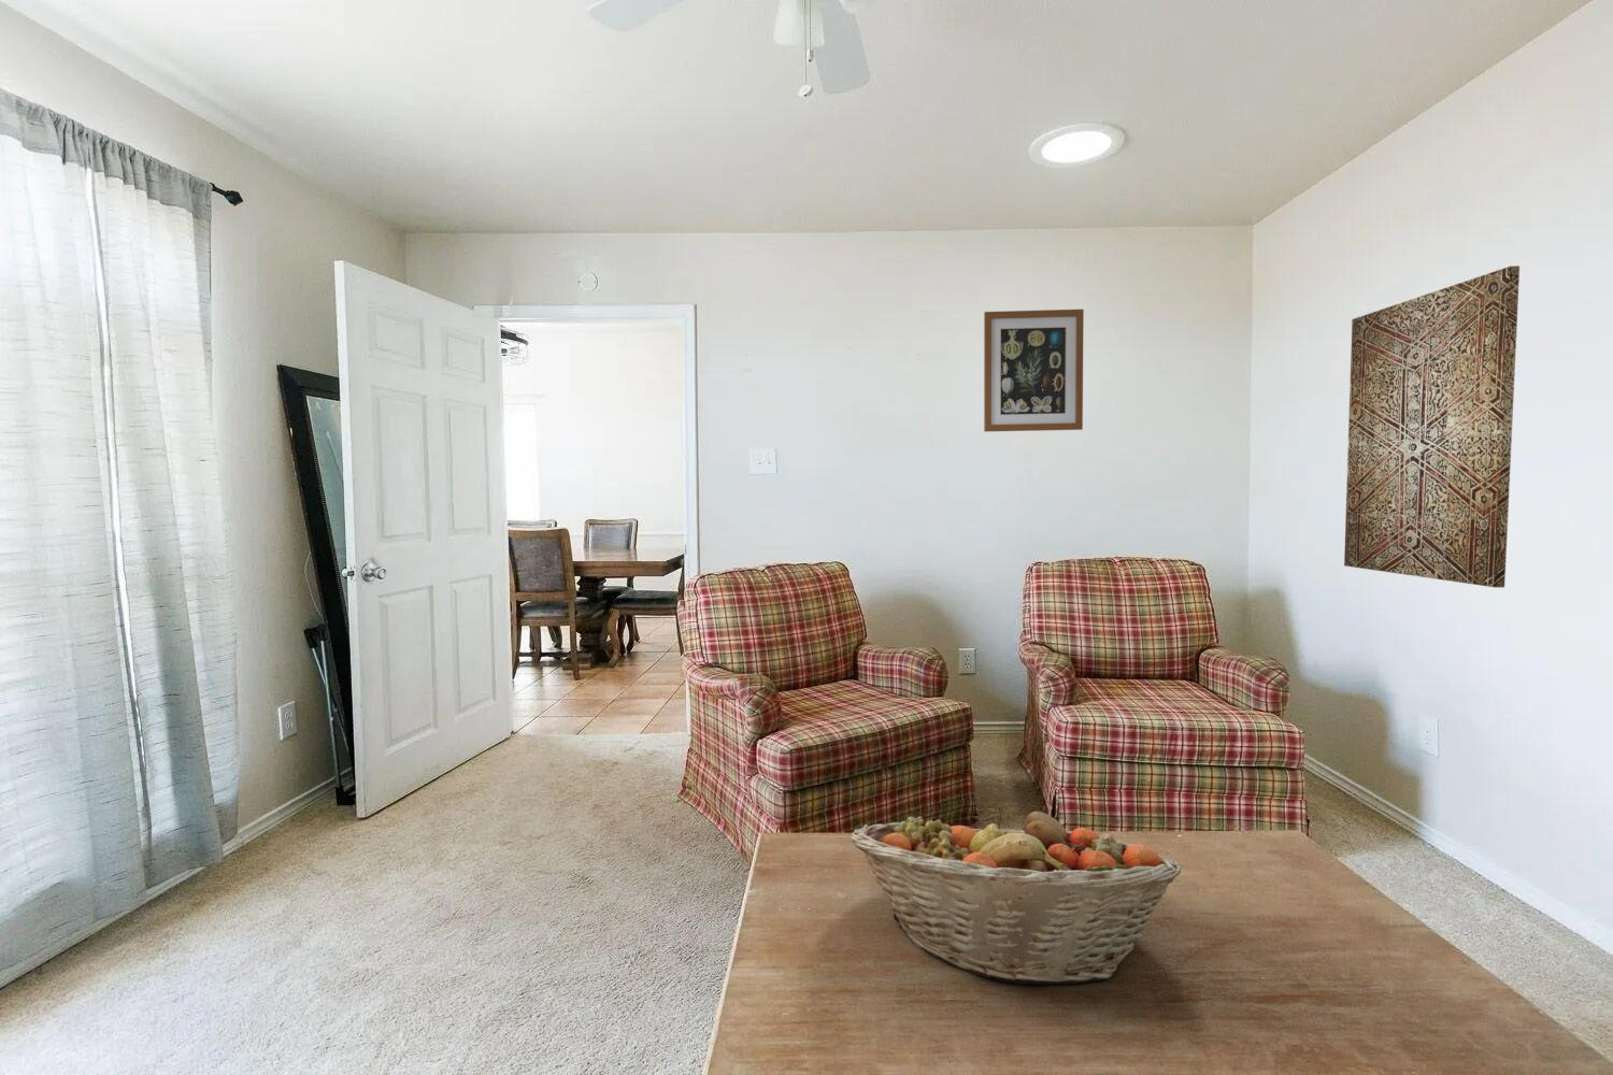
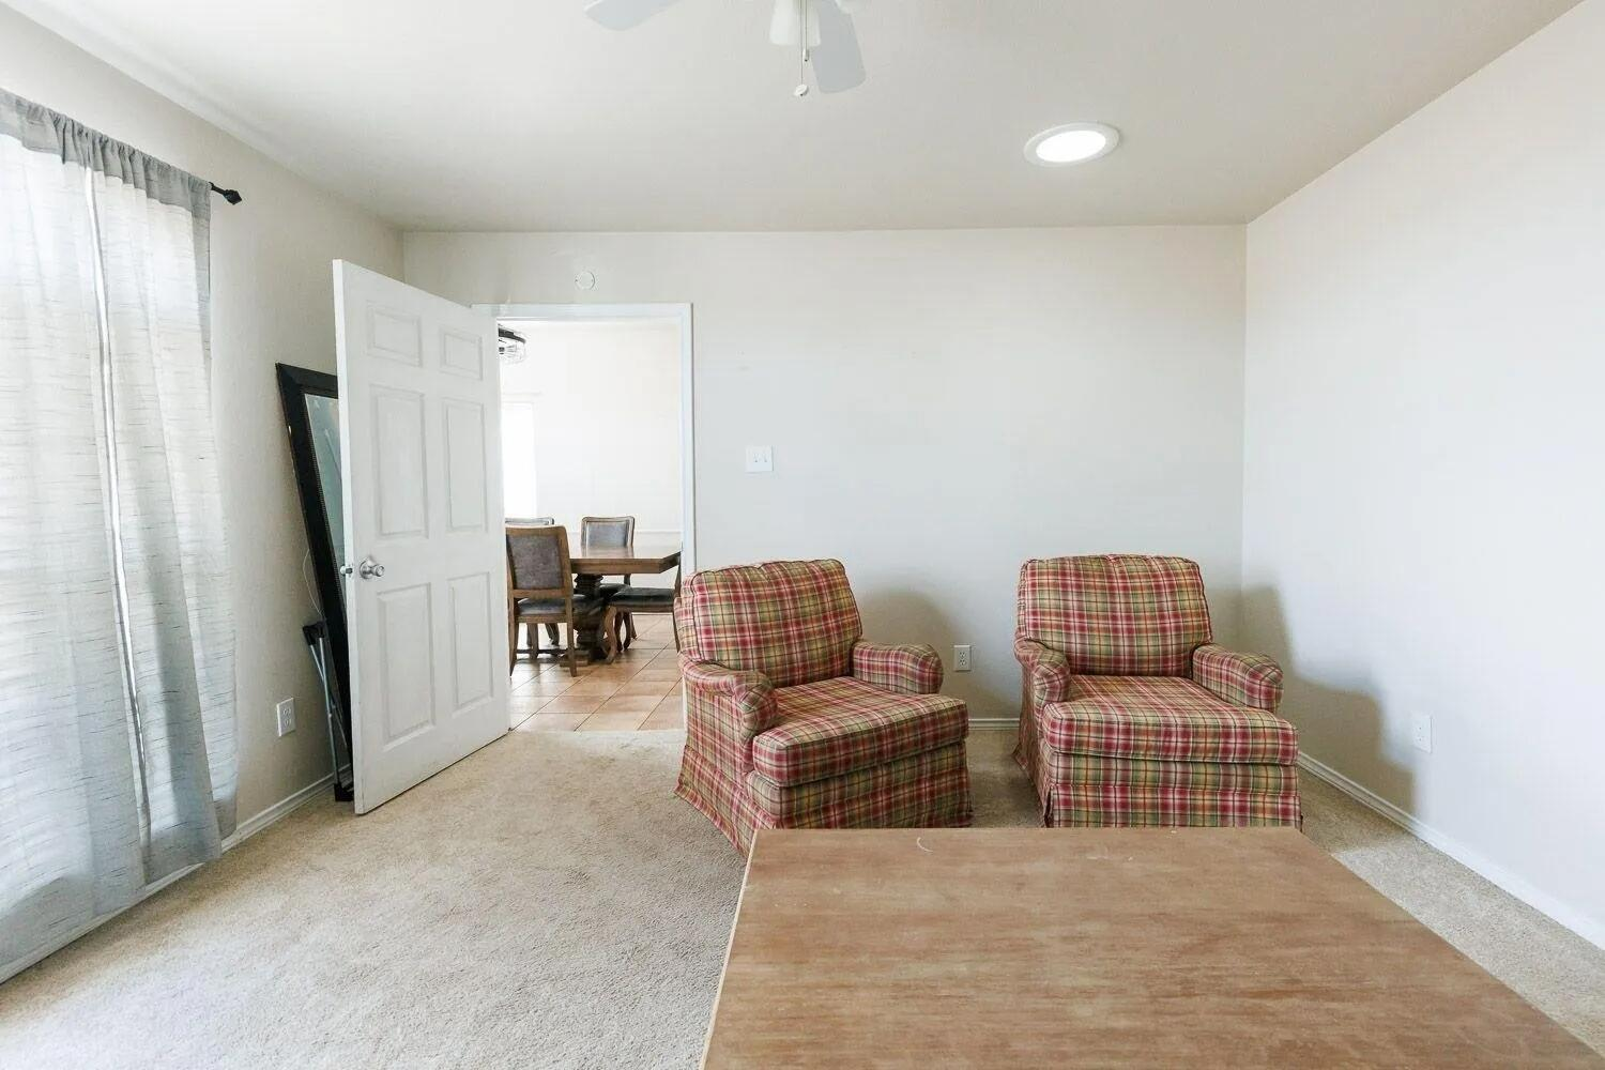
- fruit basket (1006, 872)
- wall art (1420, 437)
- wall art (1032, 371)
